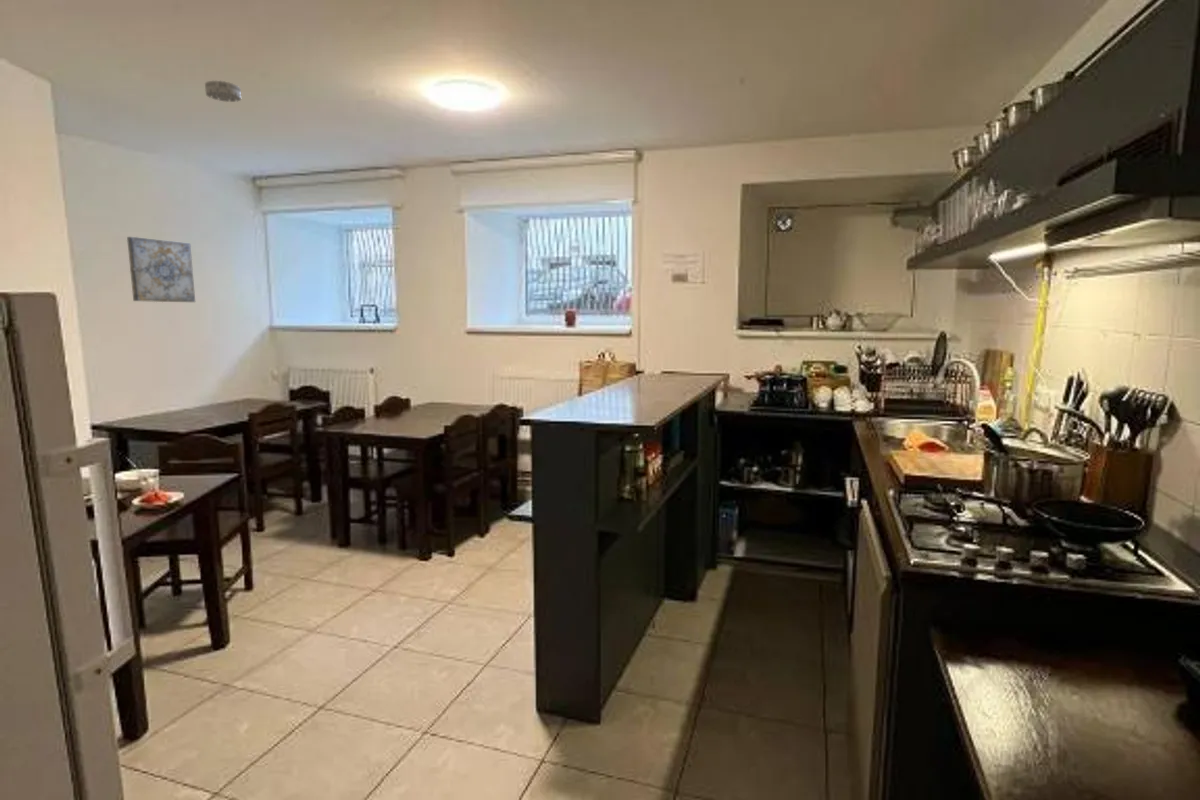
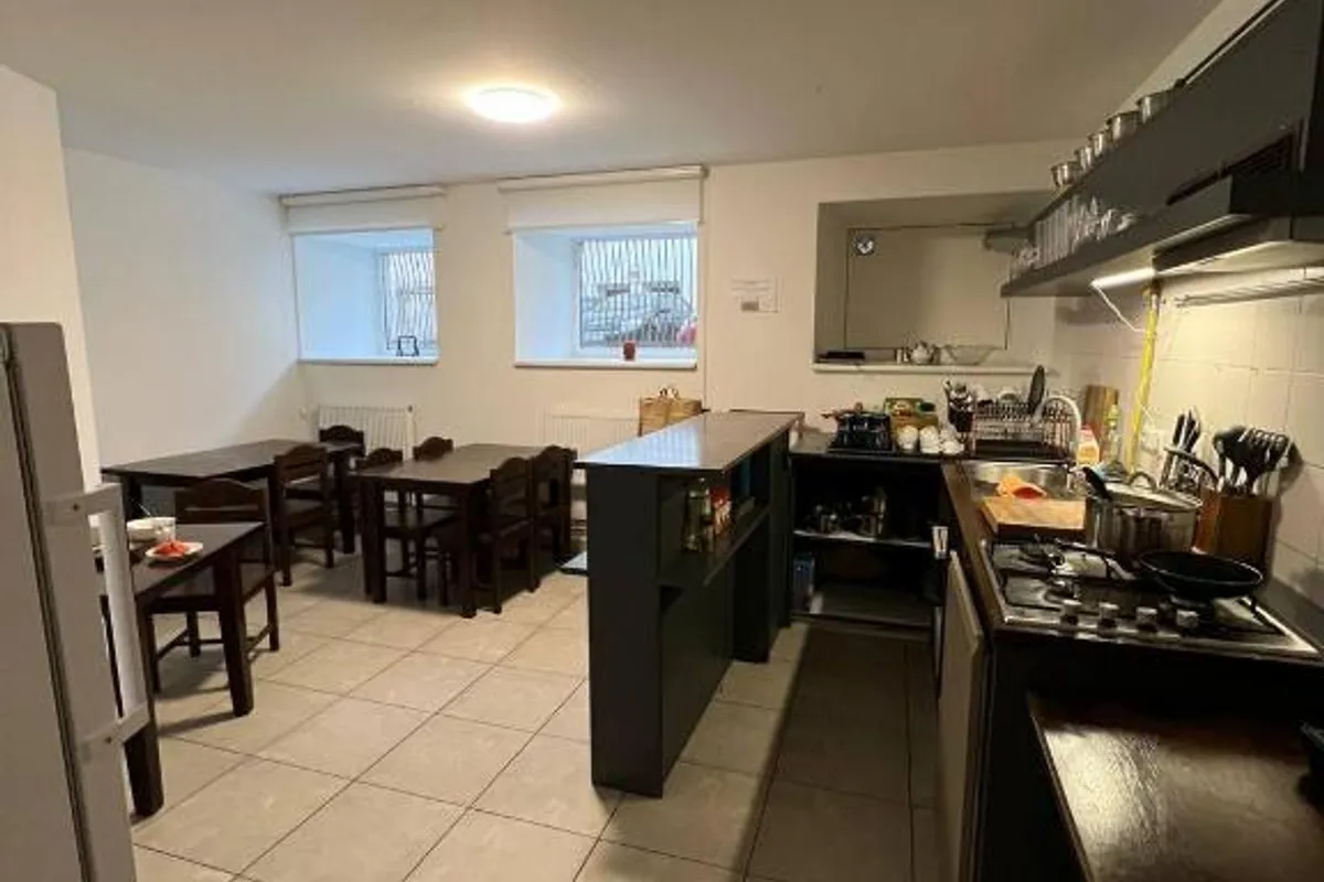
- wall art (162, 271)
- smoke detector (223, 90)
